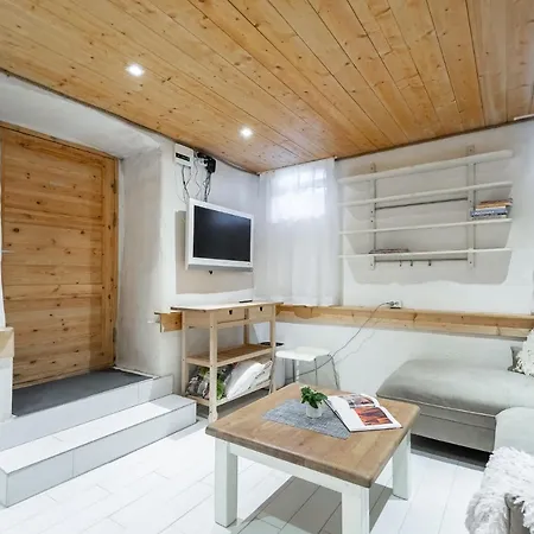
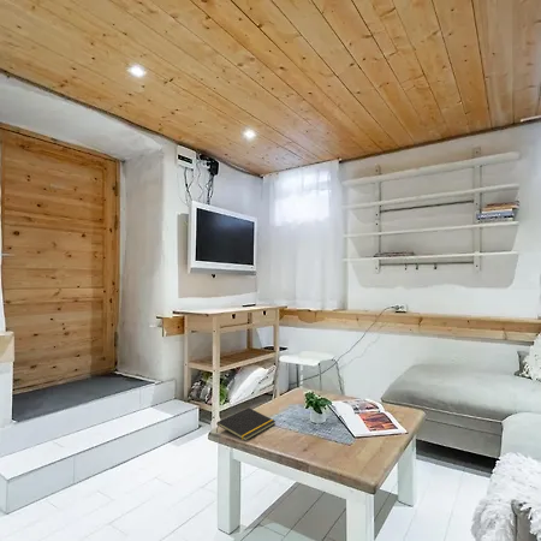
+ notepad (246, 422)
